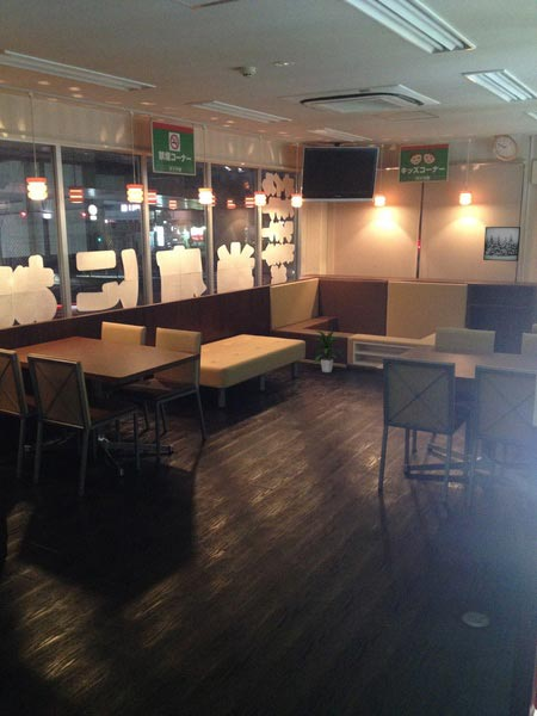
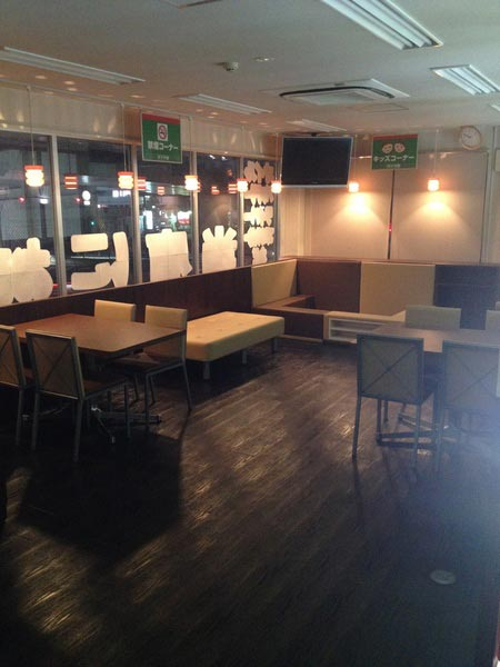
- indoor plant (326, 348)
- wall art (501, 243)
